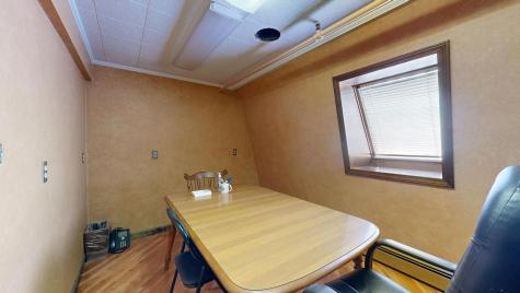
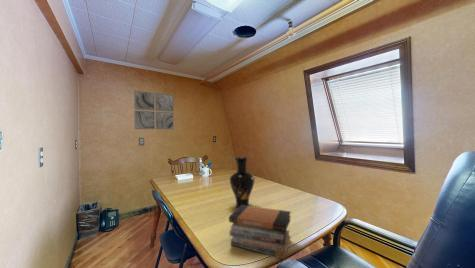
+ vase (242, 182)
+ wall art (154, 110)
+ book stack (260, 228)
